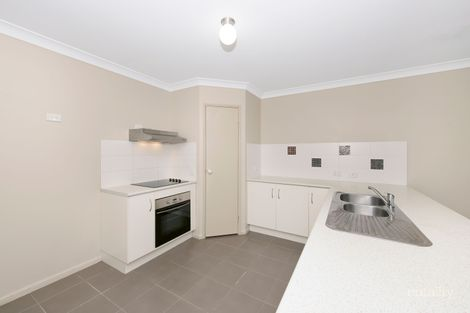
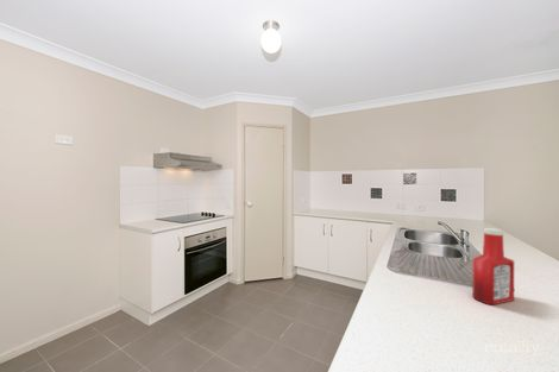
+ soap bottle (492, 263)
